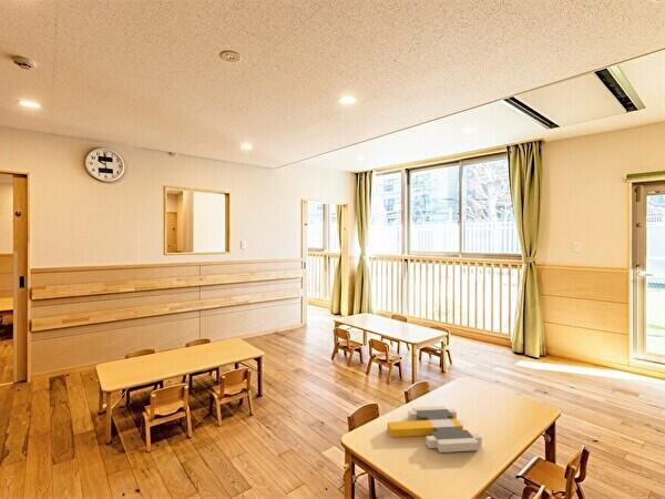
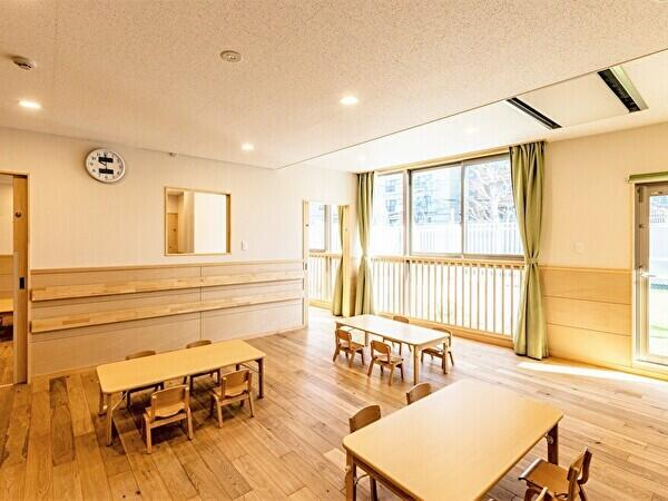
- toy railroad track (428, 427)
